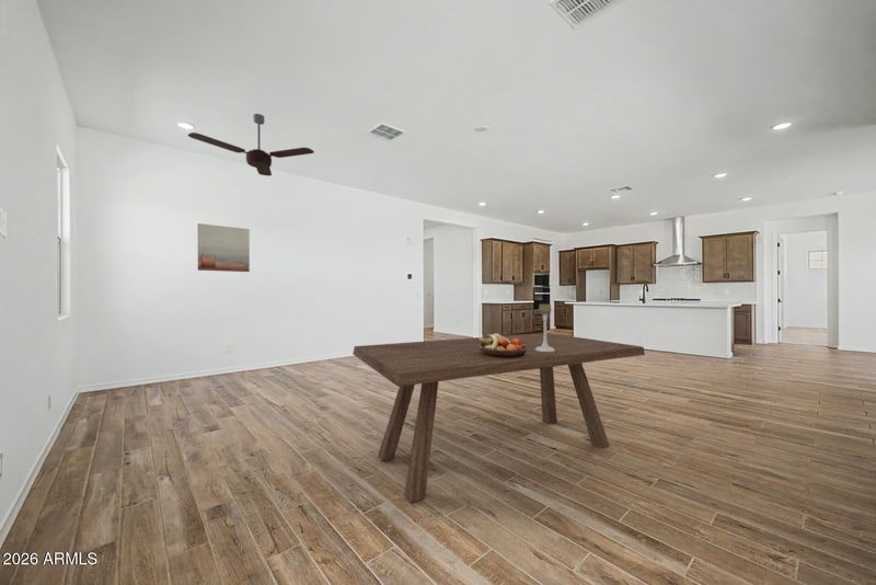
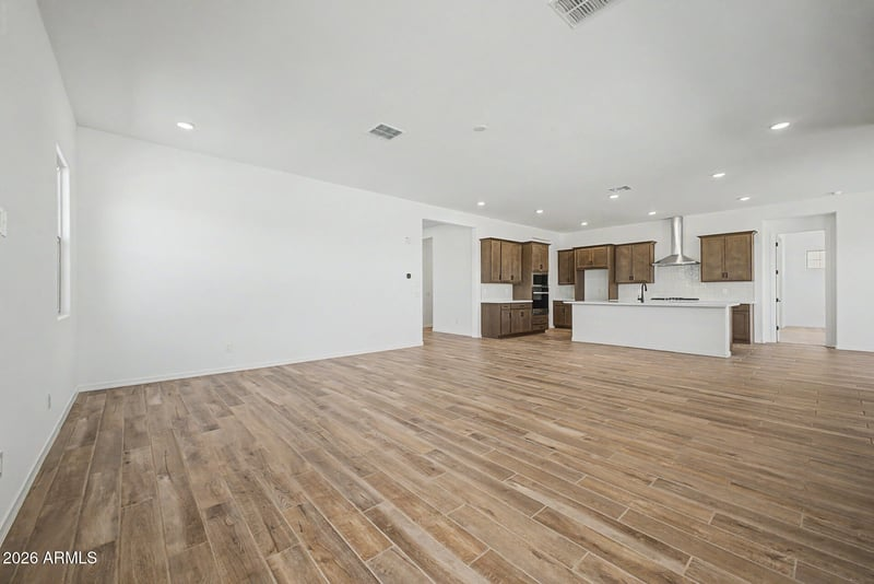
- dining table (494, 374)
- fruit bowl (502, 344)
- ceiling fan (258, 142)
- candle holder (544, 326)
- wall art (224, 249)
